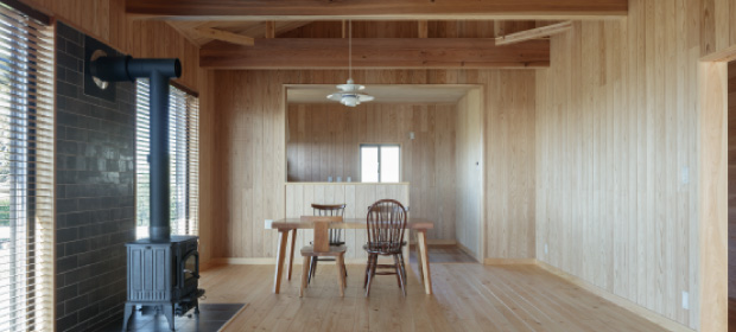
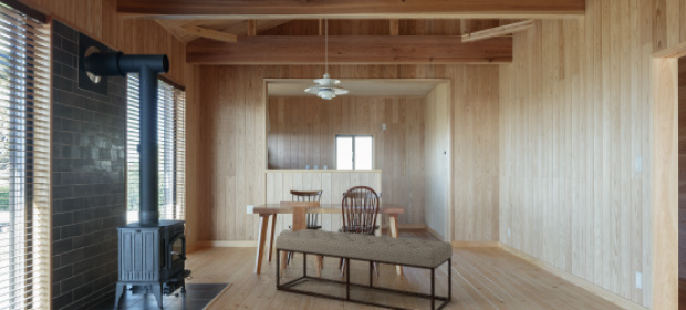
+ bench (360, 260)
